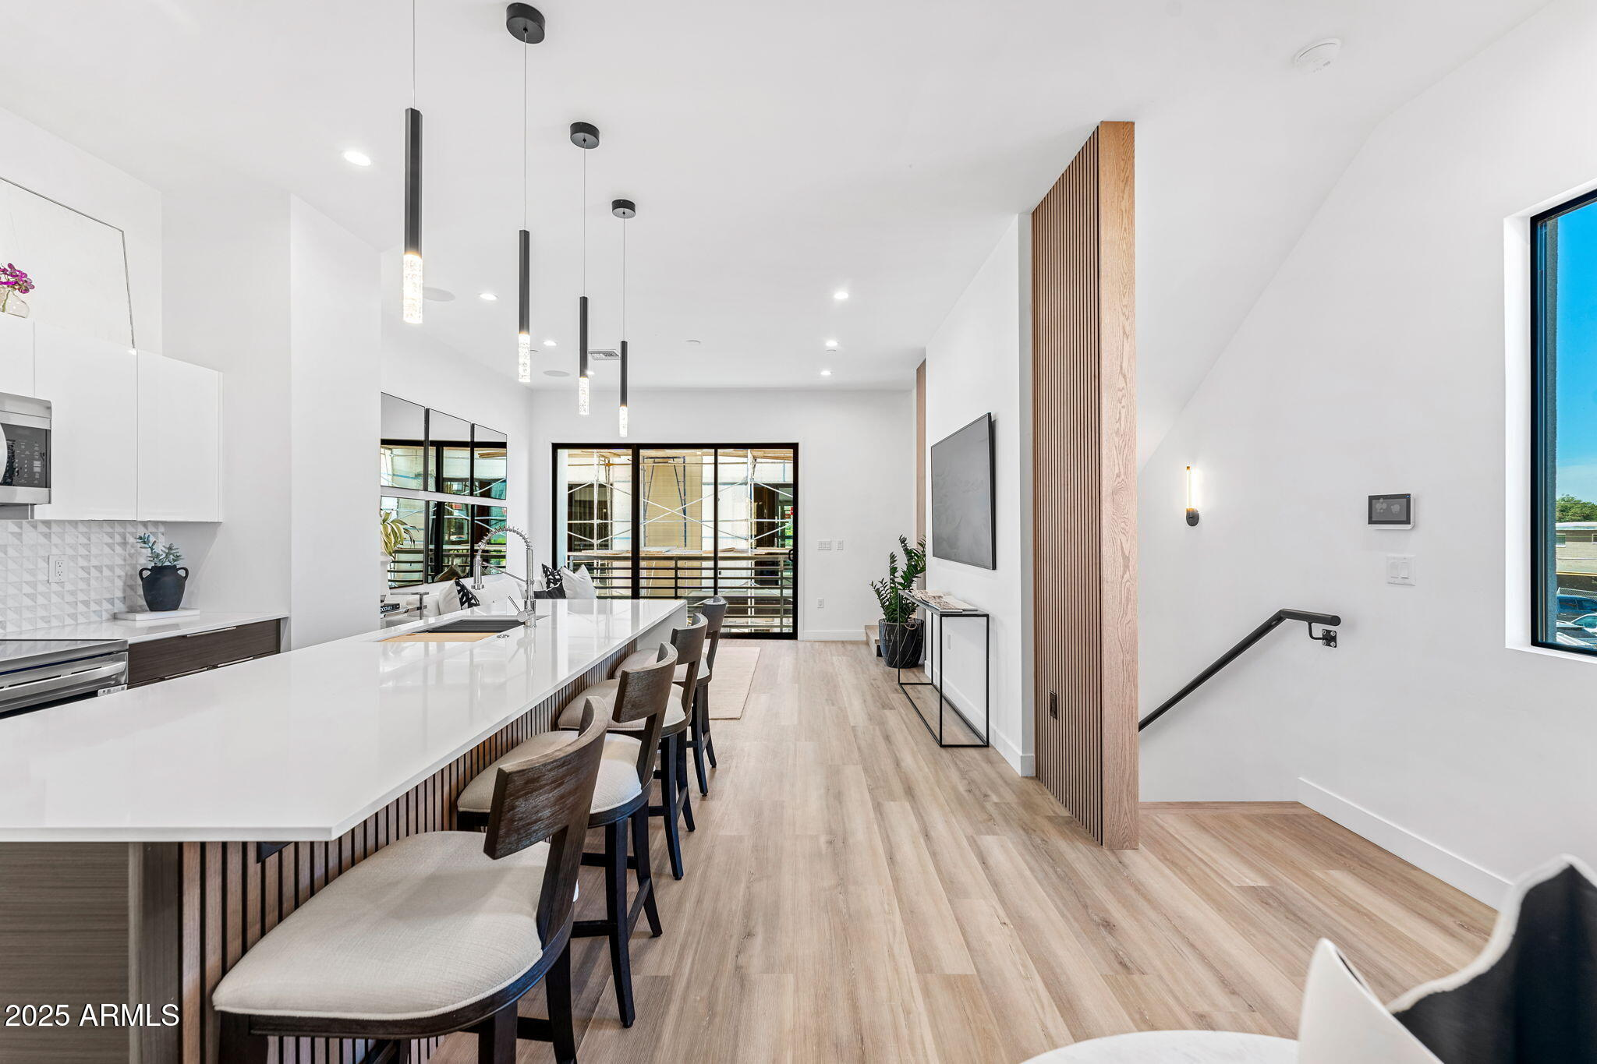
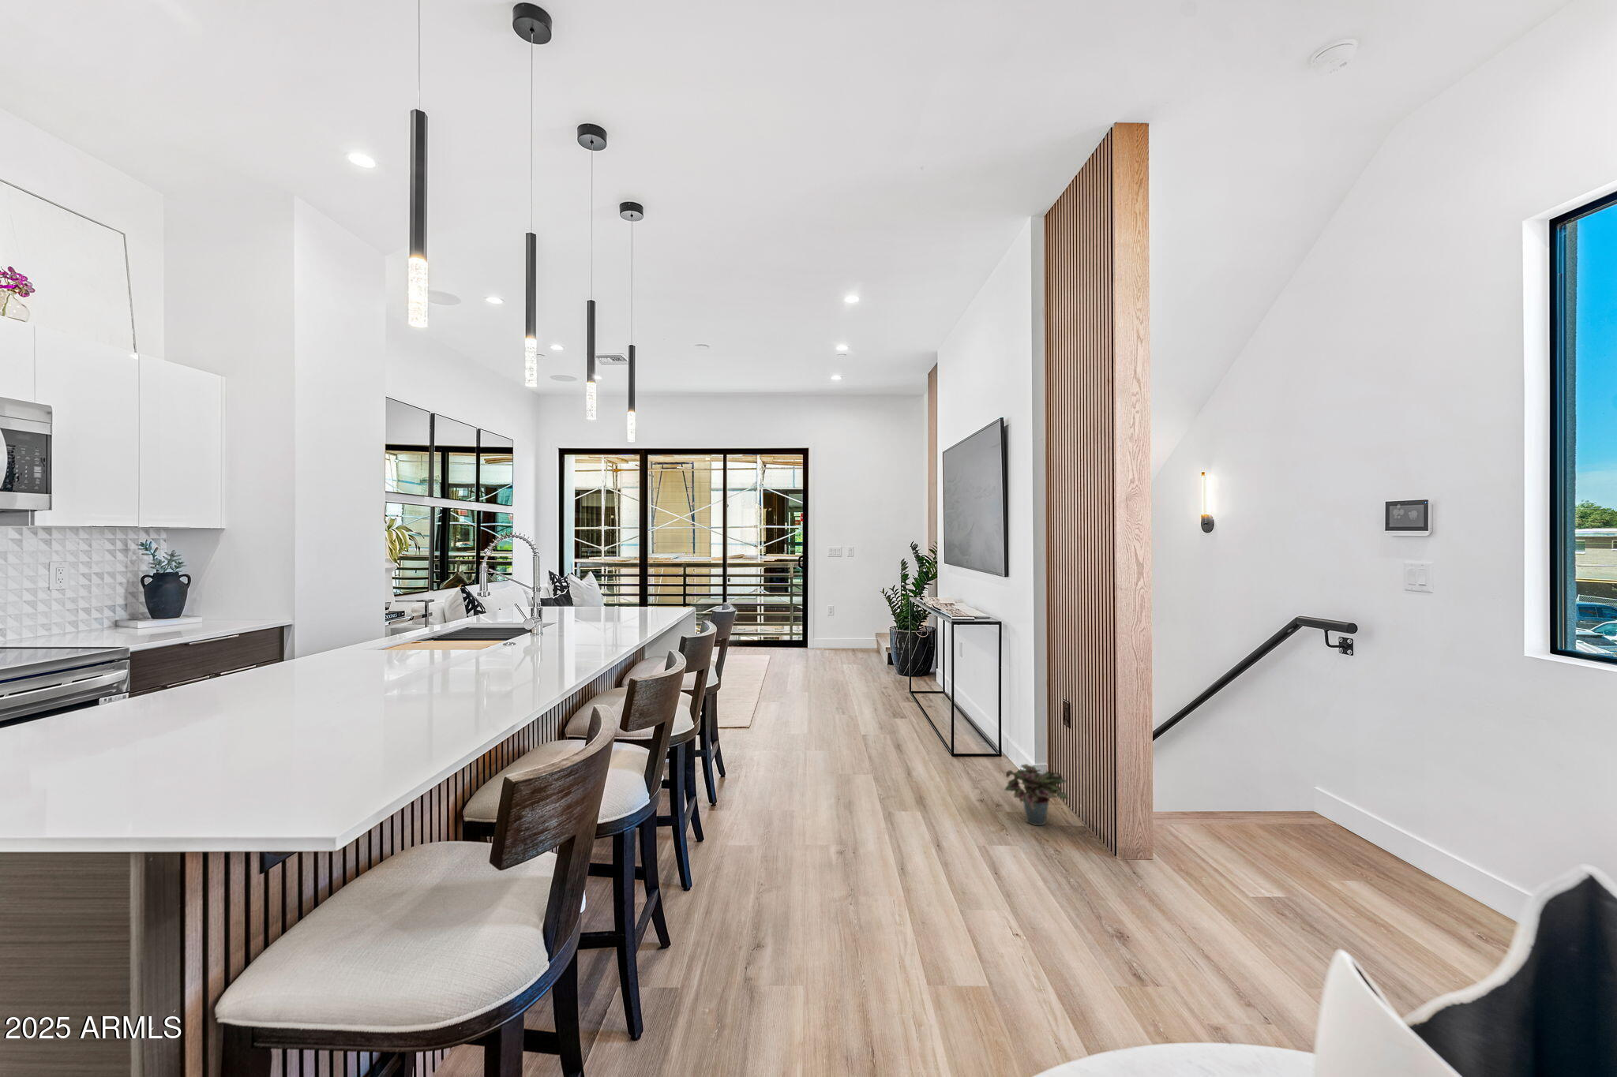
+ potted plant (1036, 796)
